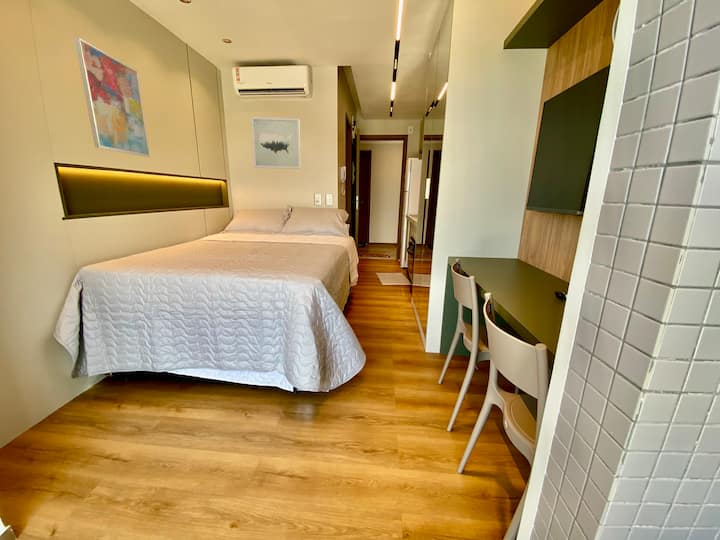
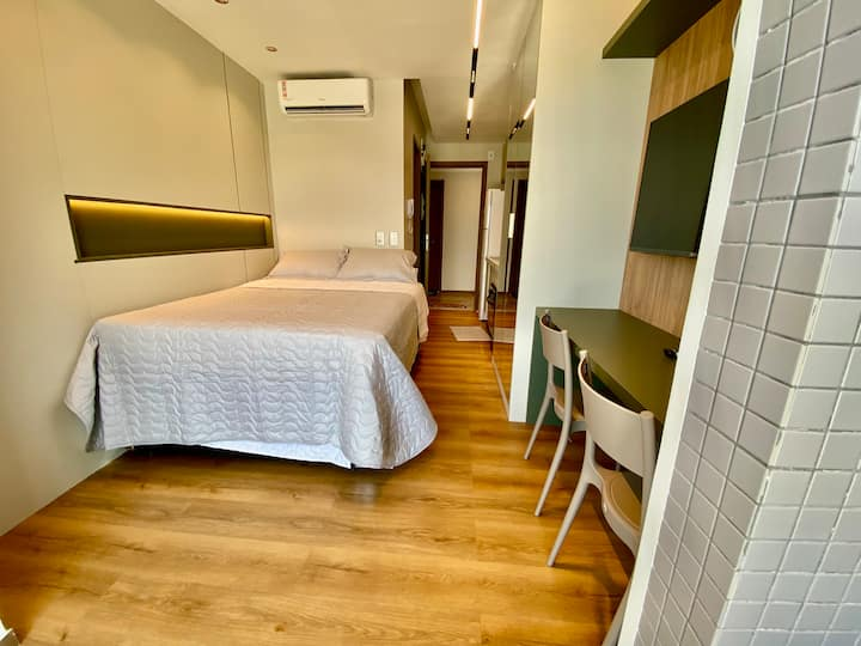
- wall art (117, 106)
- wall art (276, 143)
